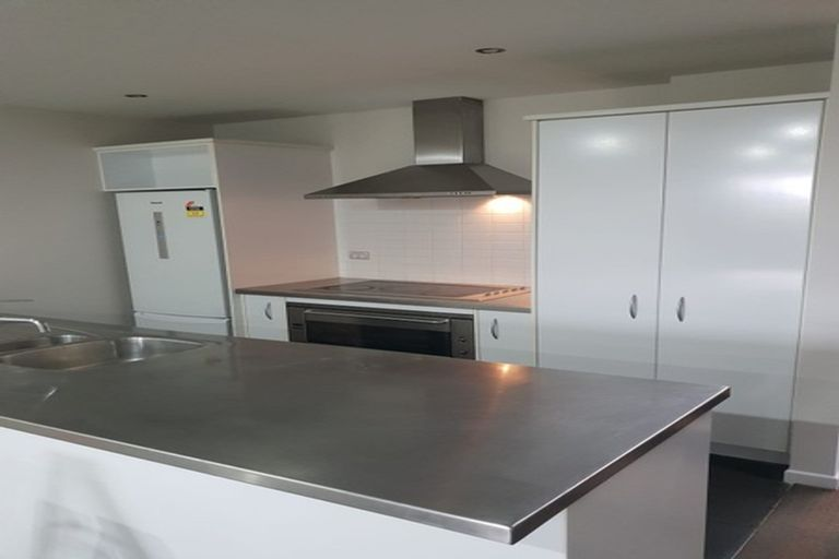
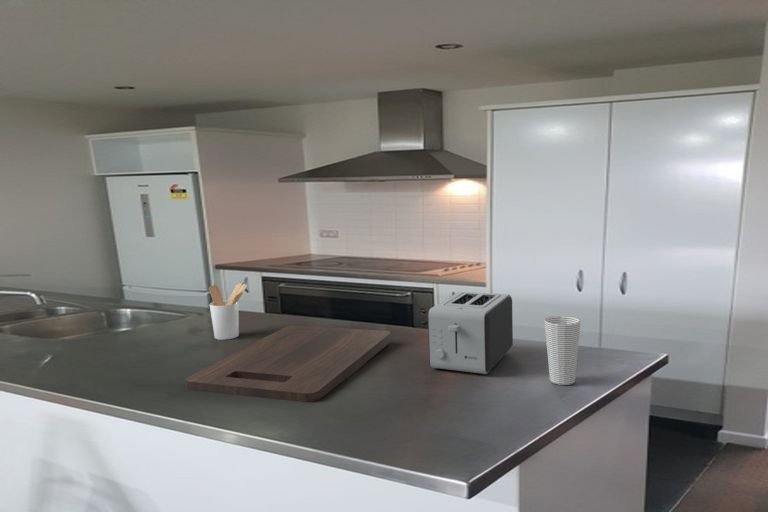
+ cutting board (299, 357)
+ utensil holder (230, 309)
+ cup (562, 350)
+ toaster (470, 331)
